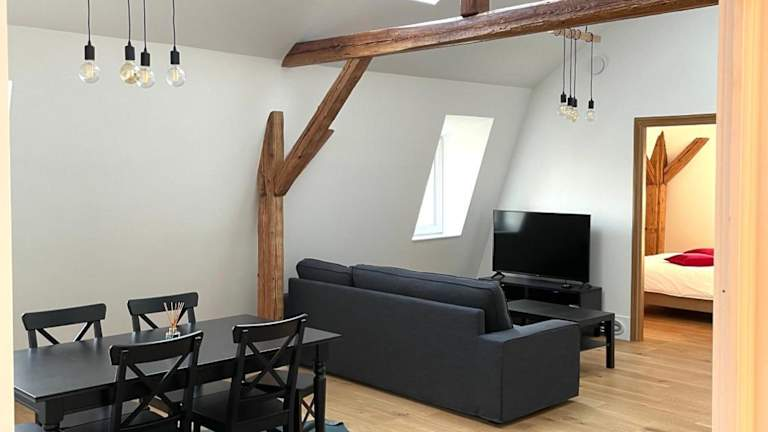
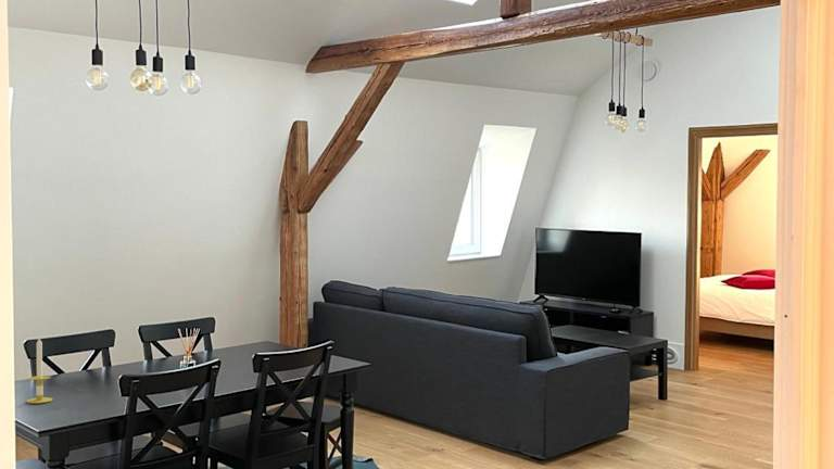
+ candle (39, 368)
